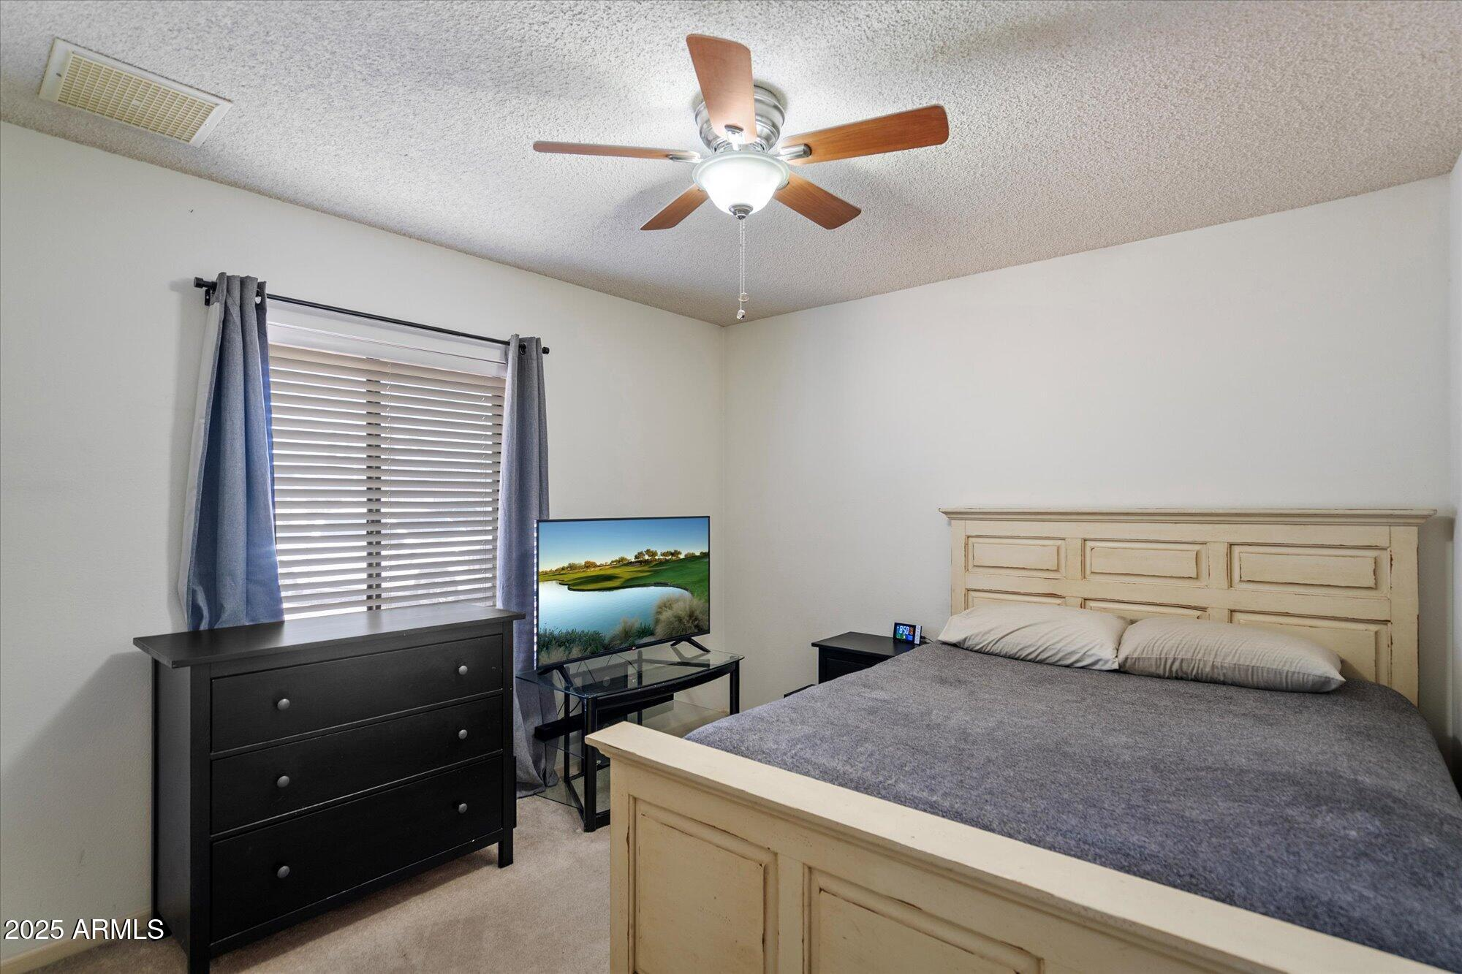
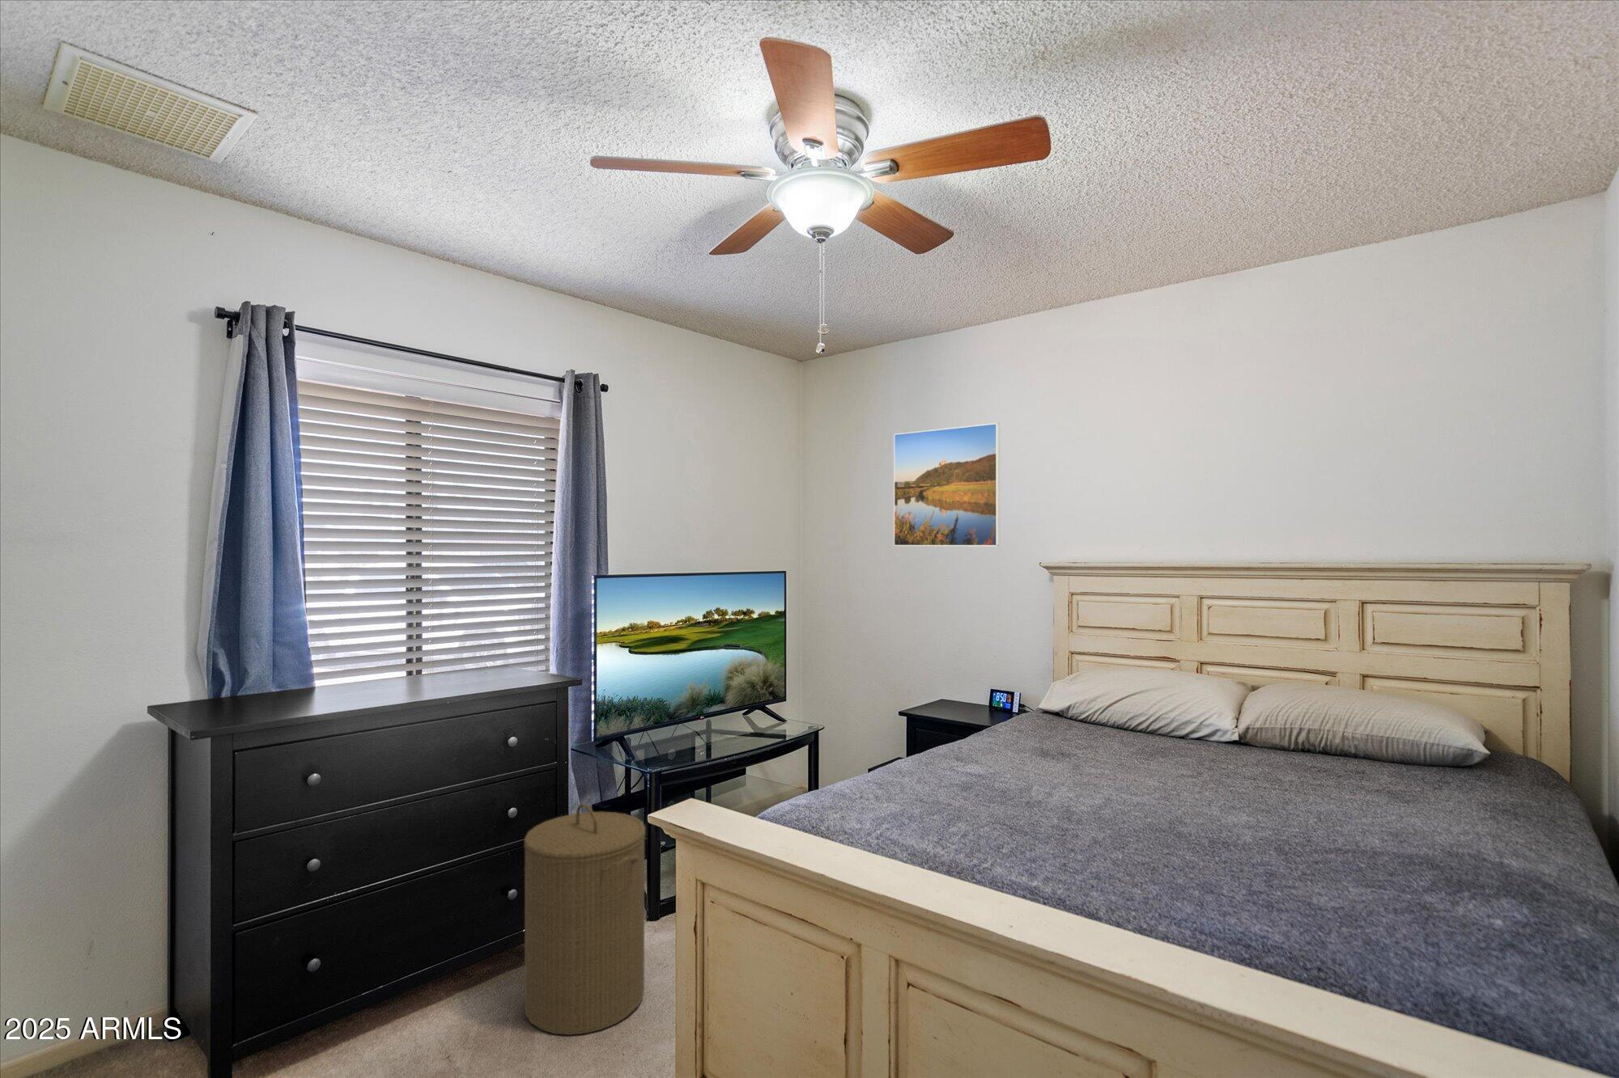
+ laundry hamper (585, 901)
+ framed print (944, 487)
